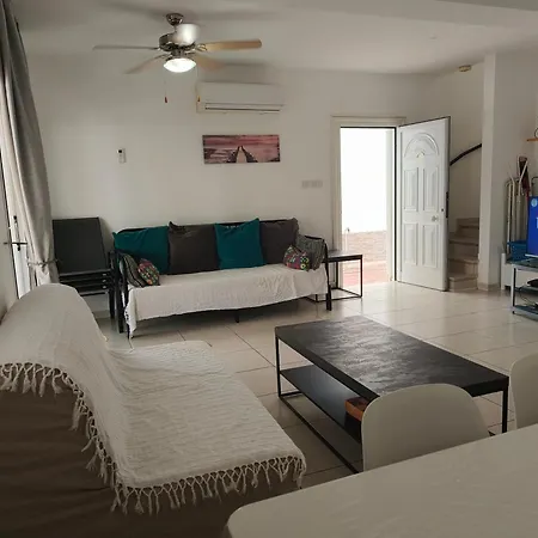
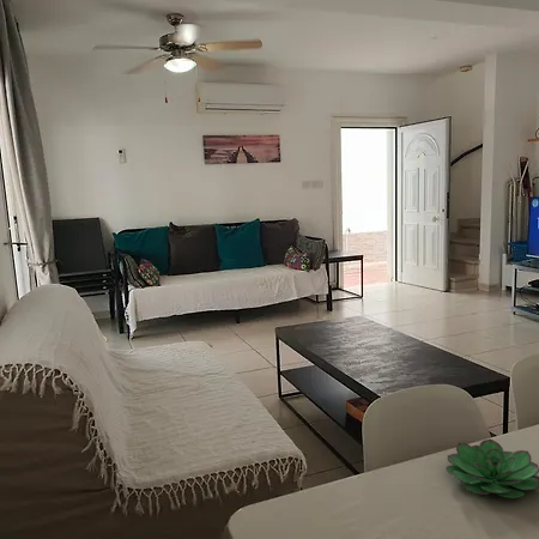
+ succulent plant (492, 467)
